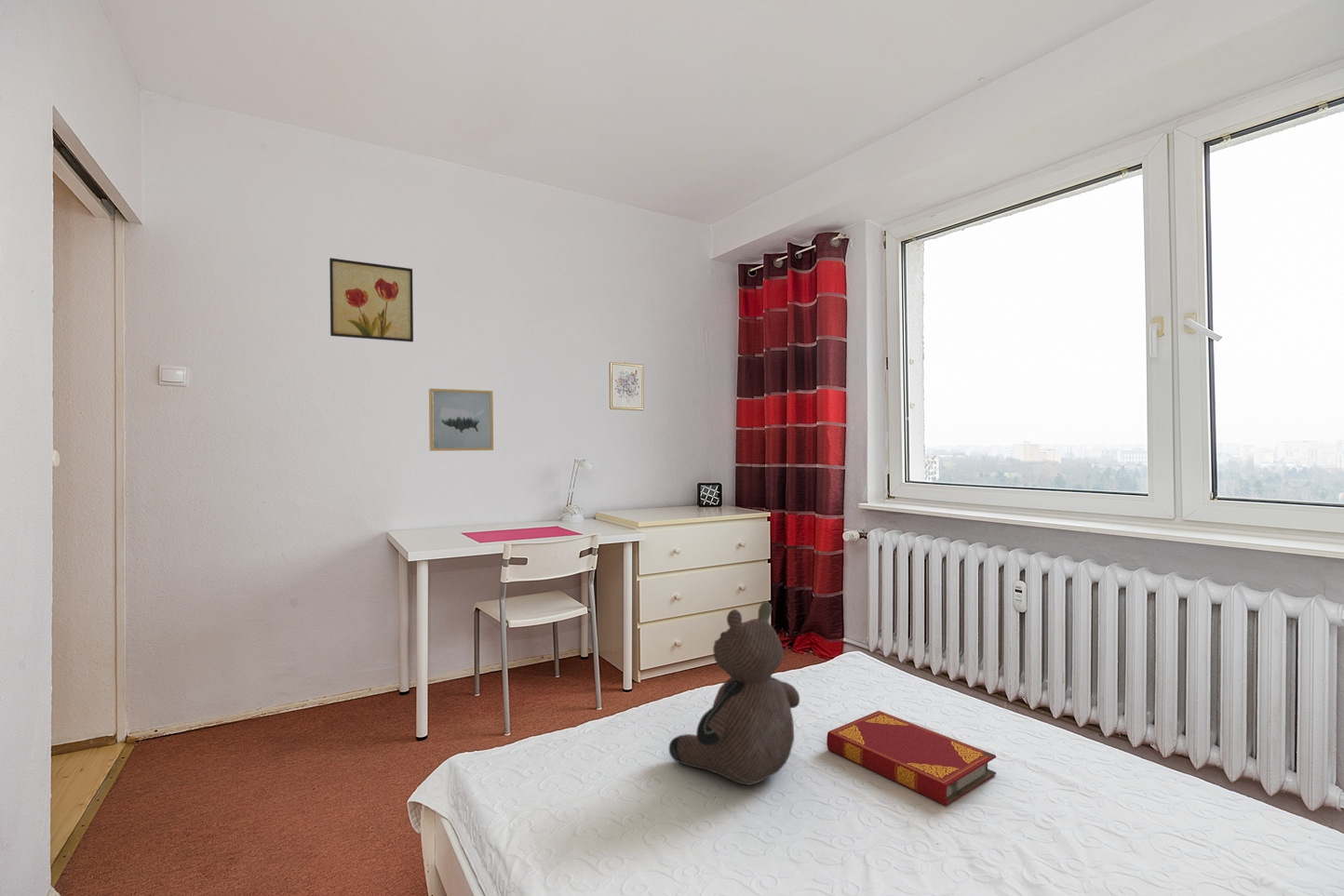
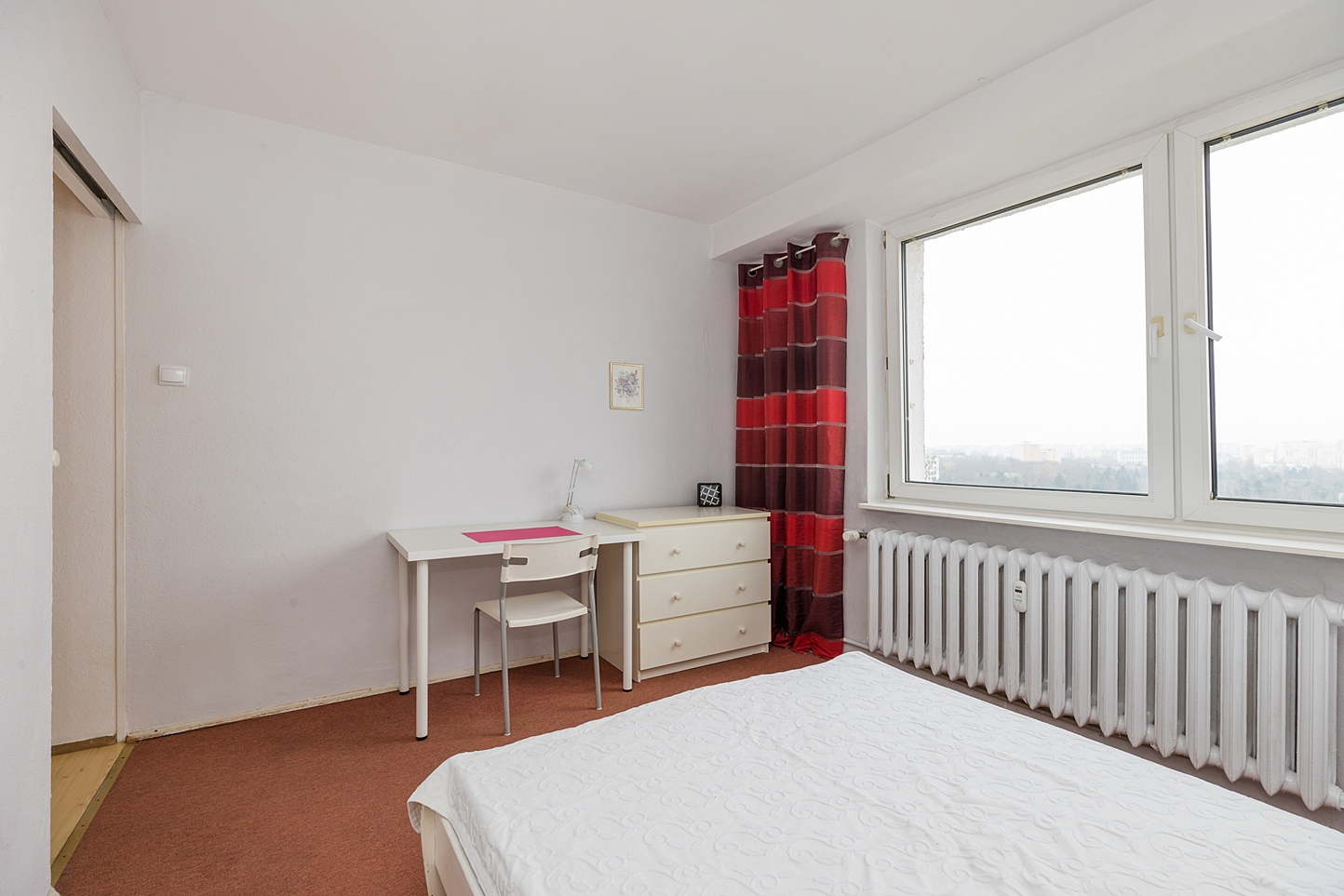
- wall art (372, 301)
- hardback book (907, 752)
- wall art (462, 420)
- teddy bear (732, 684)
